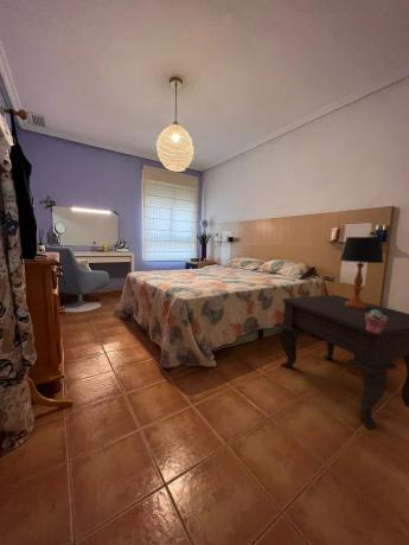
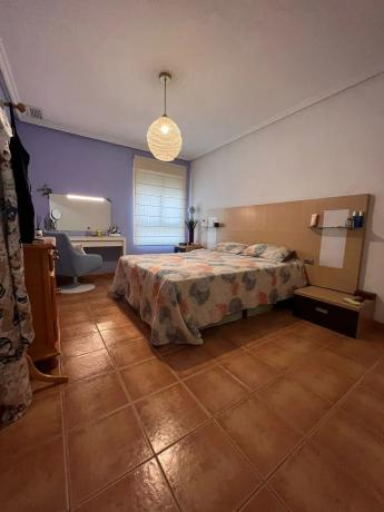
- potted succulent (373, 322)
- table lamp (359, 274)
- side table (347, 346)
